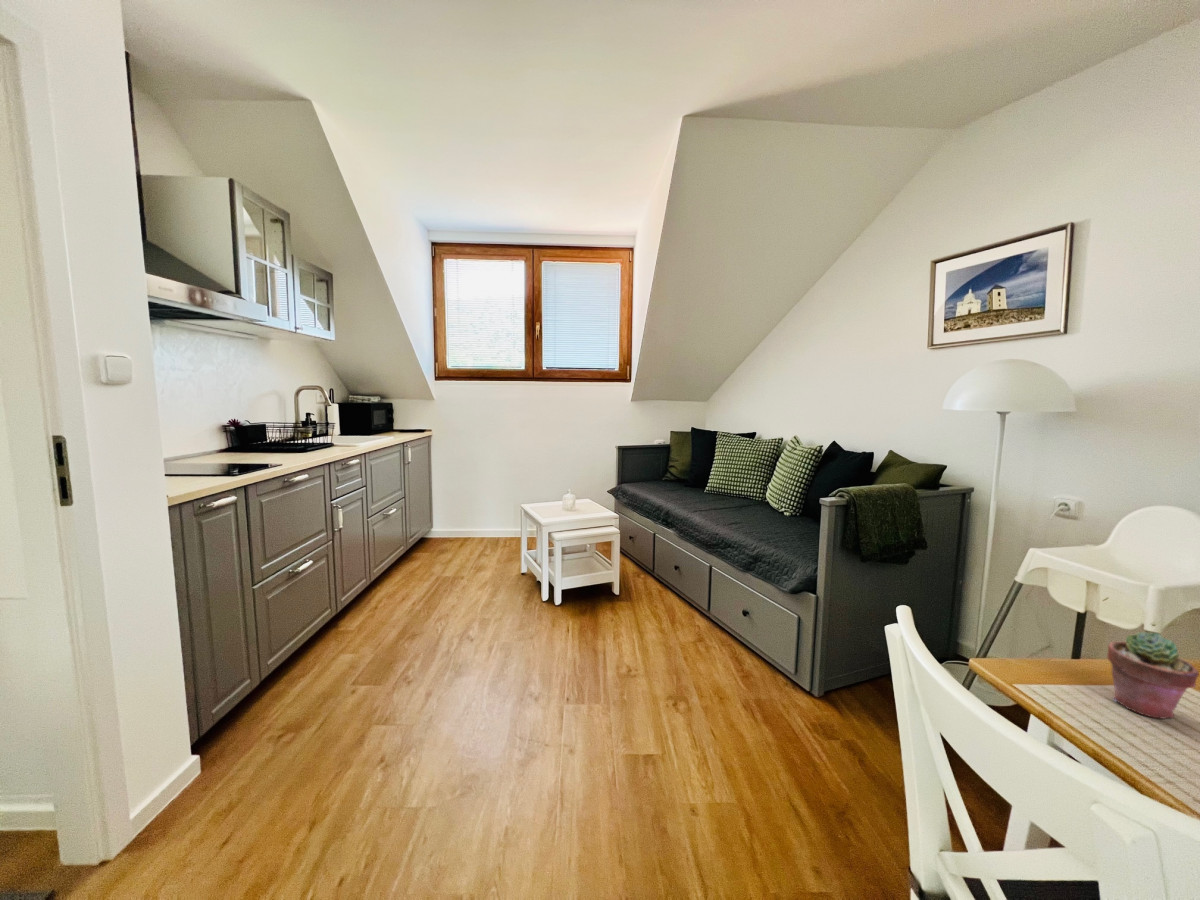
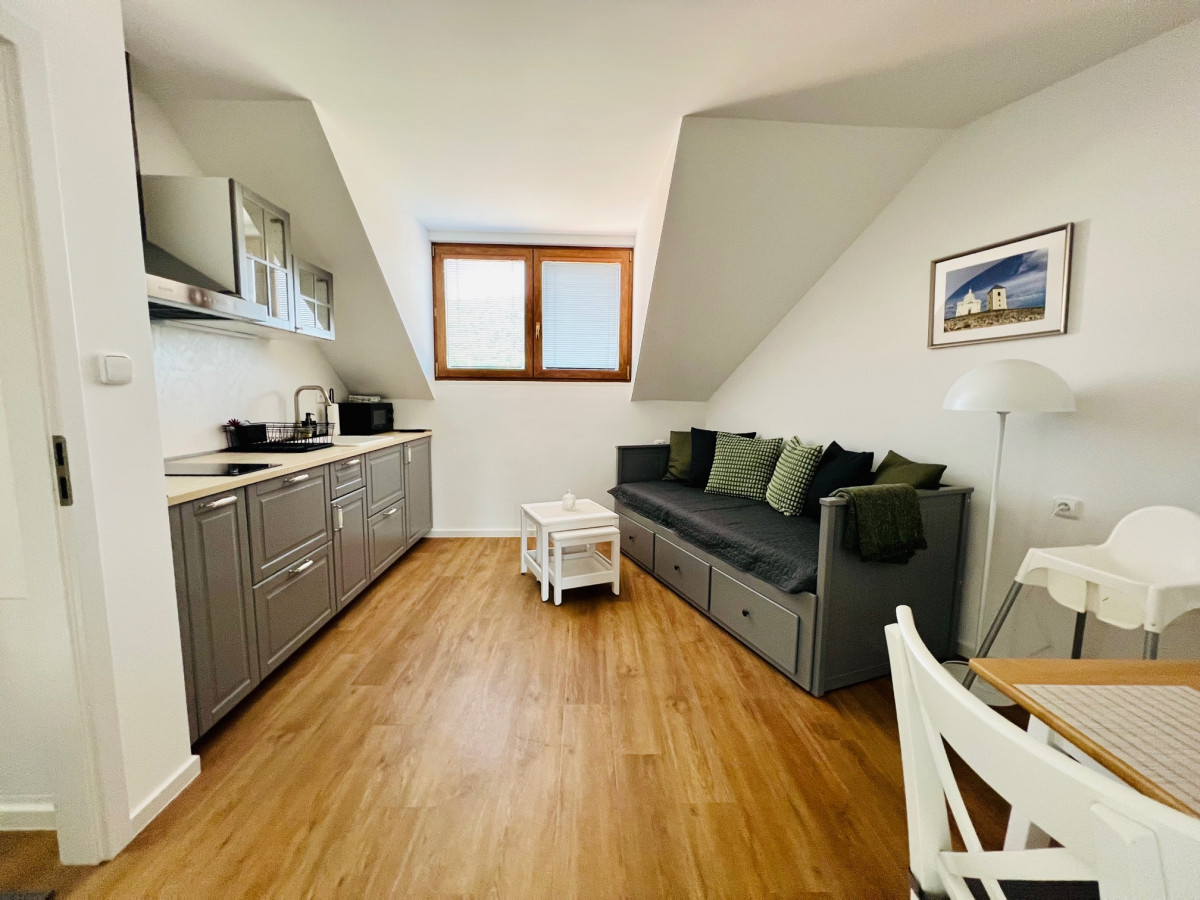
- potted succulent (1148, 671)
